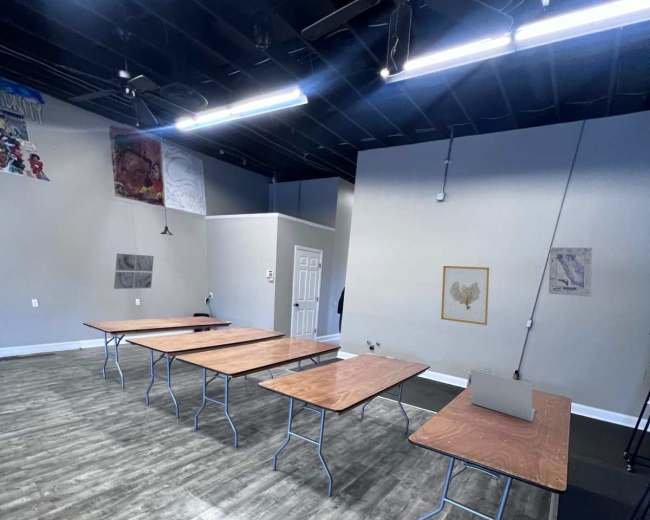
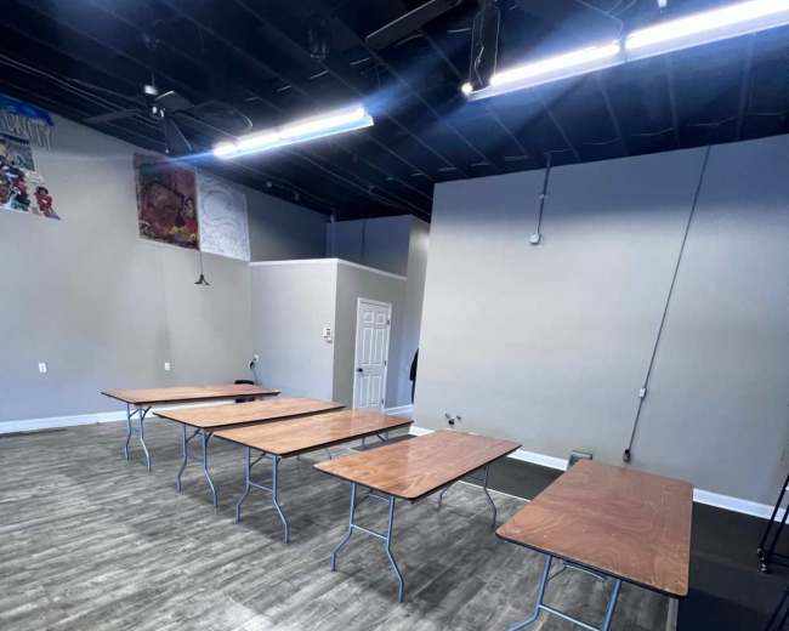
- wall art (464, 294)
- wall art (569, 271)
- wall art (134, 272)
- laptop (503, 389)
